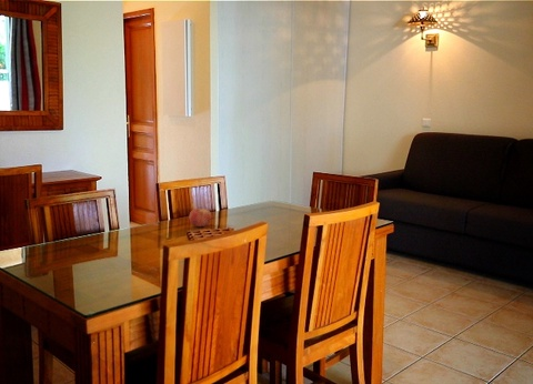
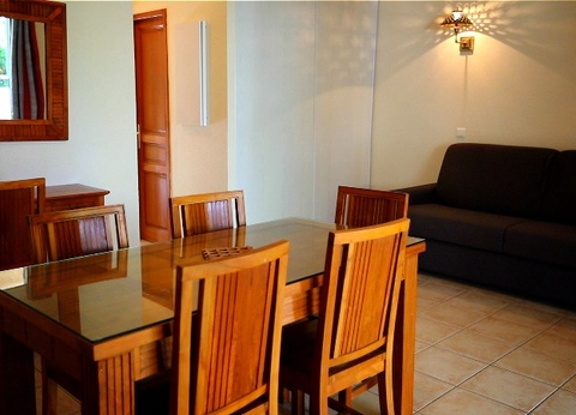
- fruit (200, 216)
